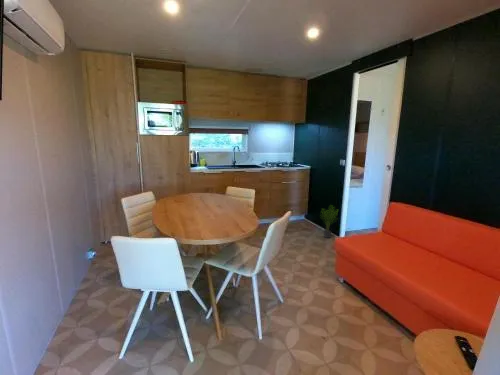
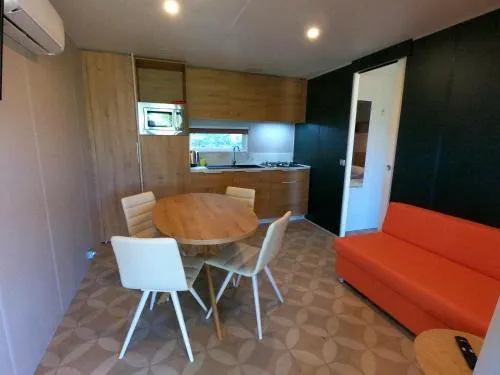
- potted plant (327, 220)
